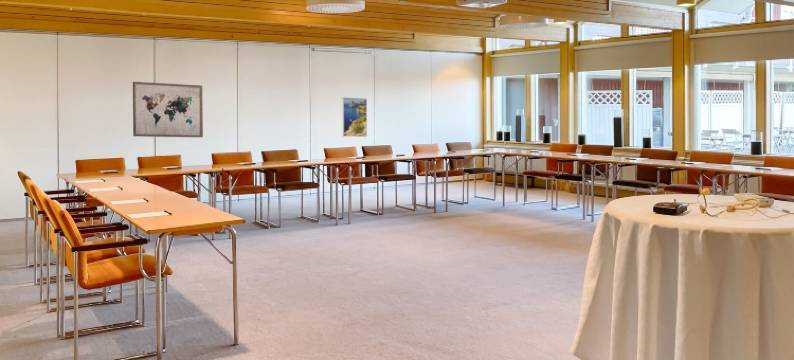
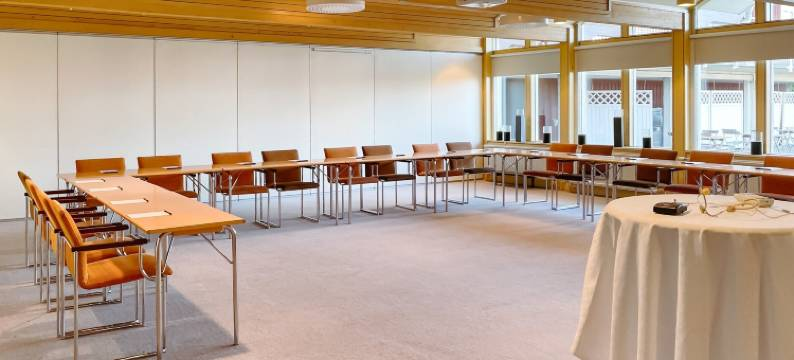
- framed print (354, 117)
- wall art (168, 110)
